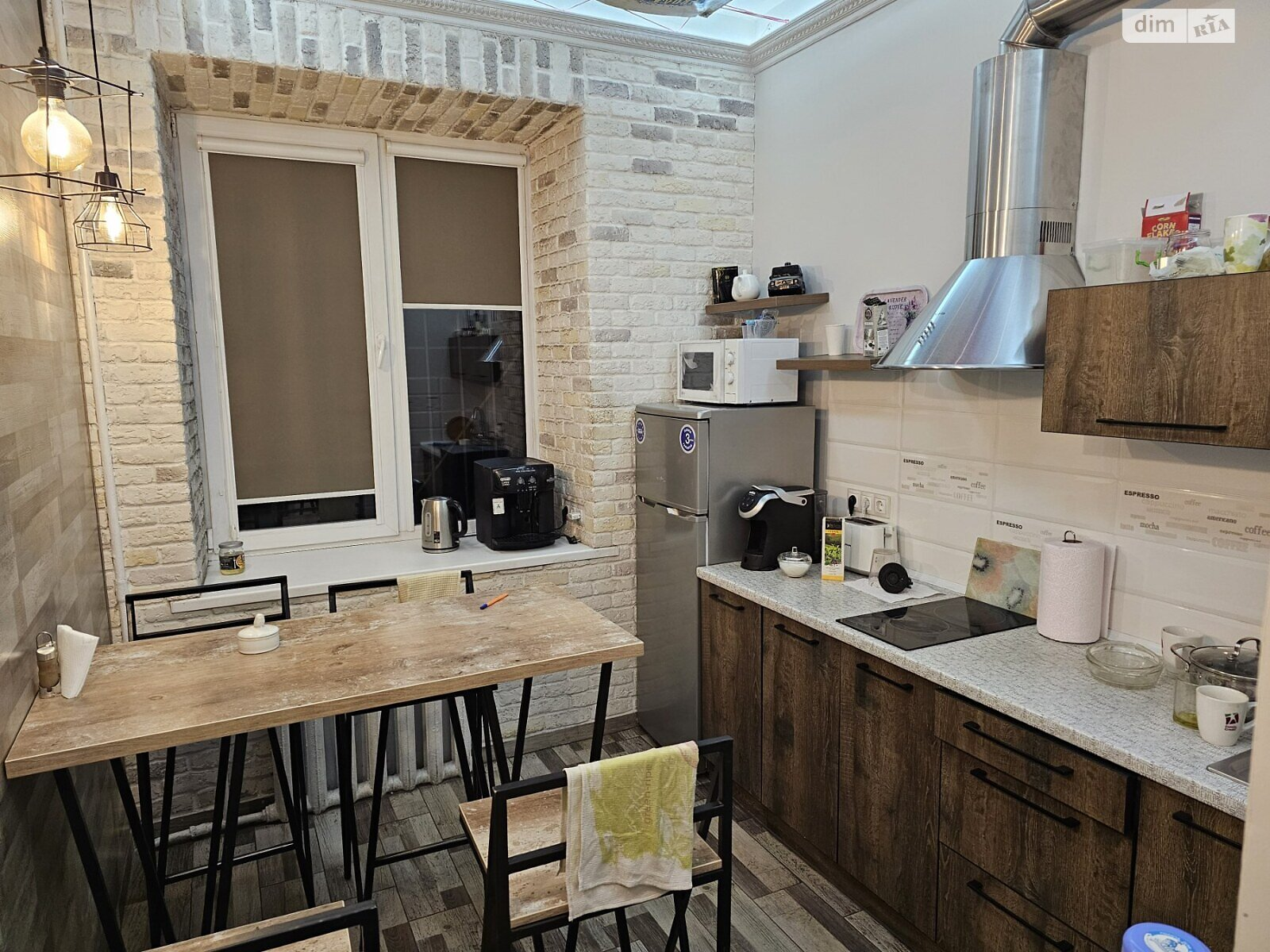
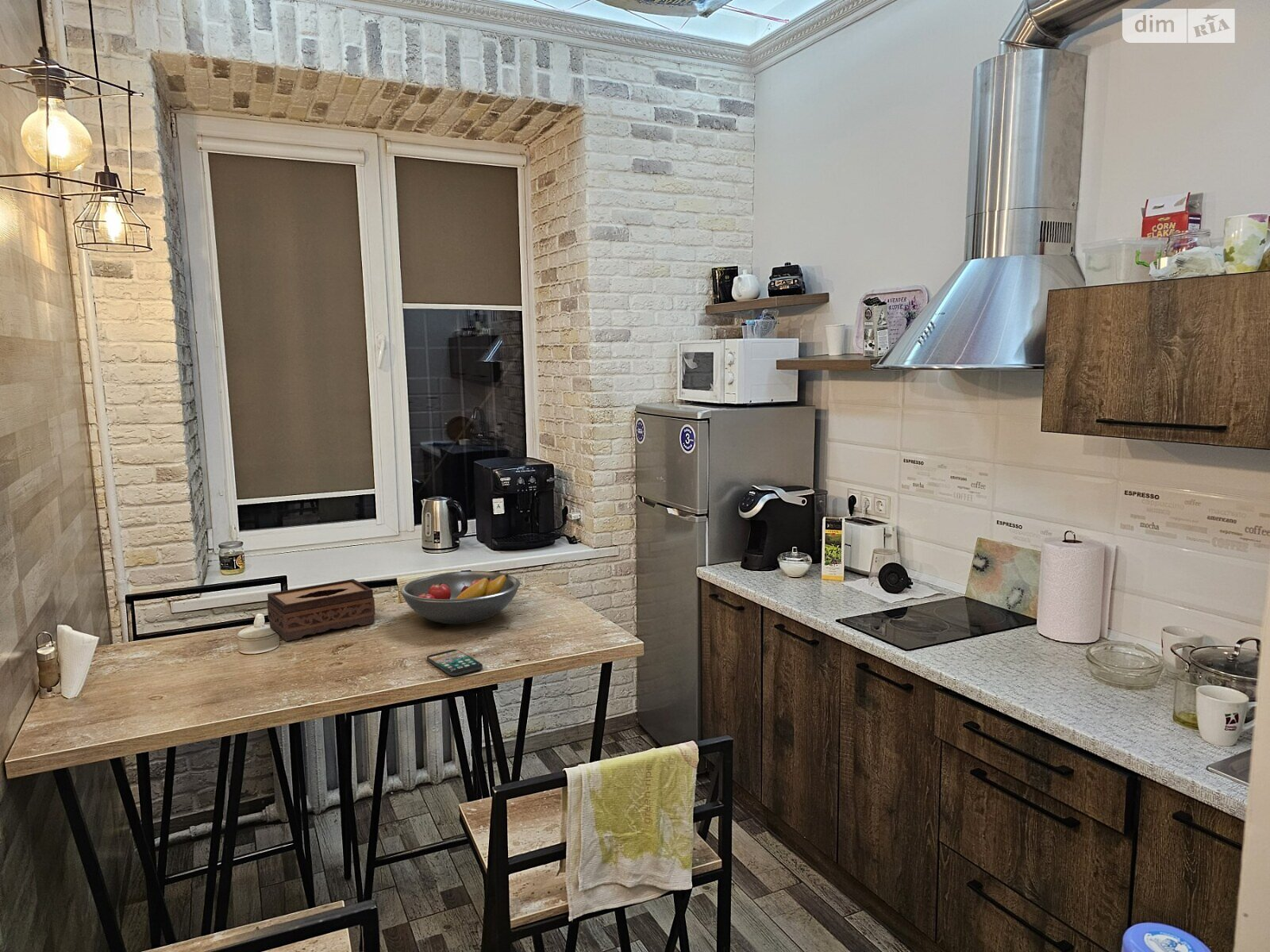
+ smartphone (454, 662)
+ tissue box (321, 608)
+ fruit bowl (461, 597)
